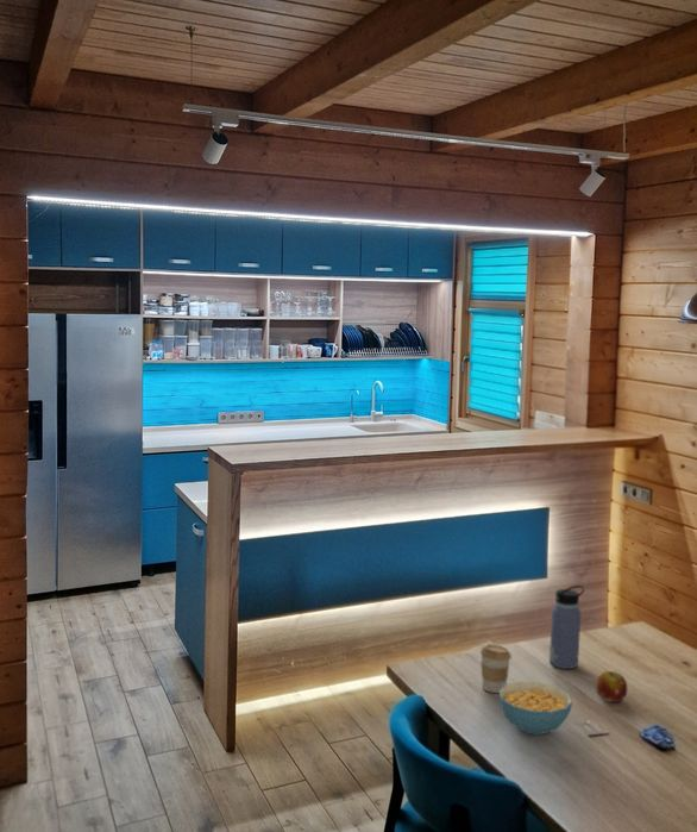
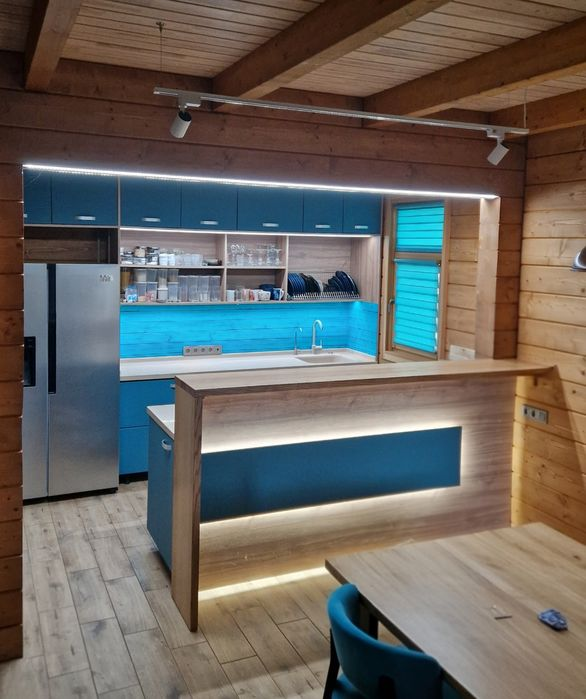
- fruit (611, 686)
- coffee cup (495, 667)
- water bottle (566, 623)
- cereal bowl (534, 713)
